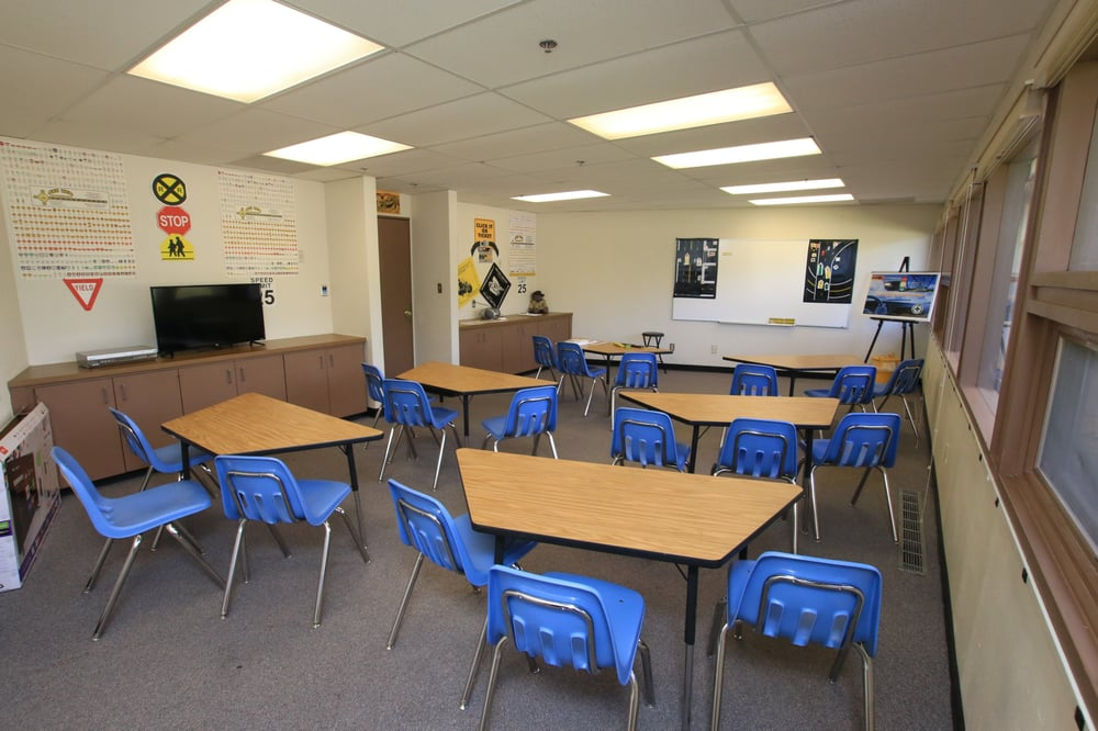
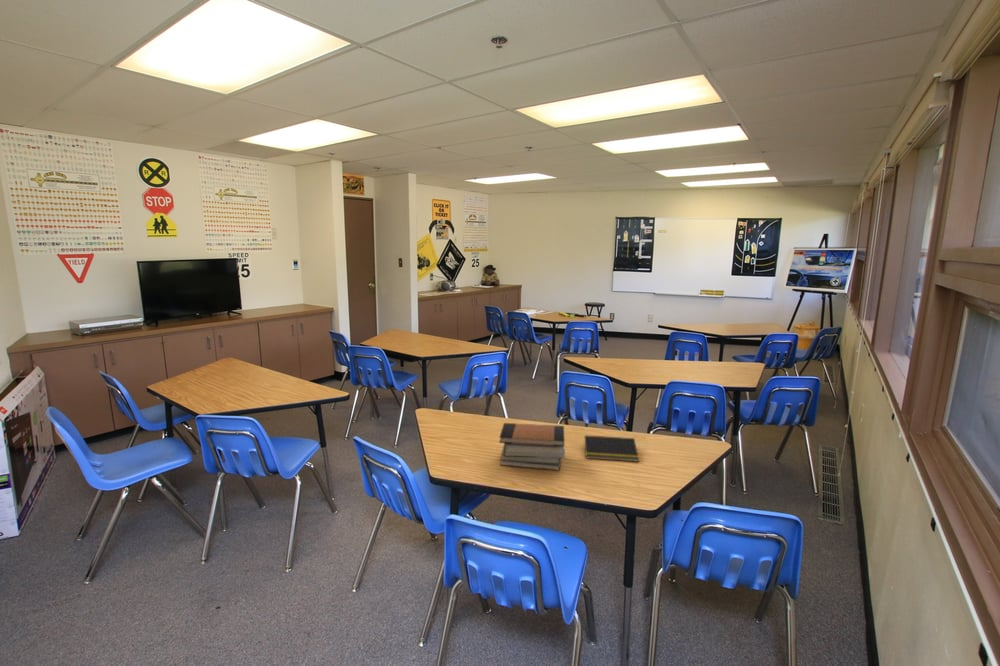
+ book stack (532, 445)
+ notepad (610, 447)
